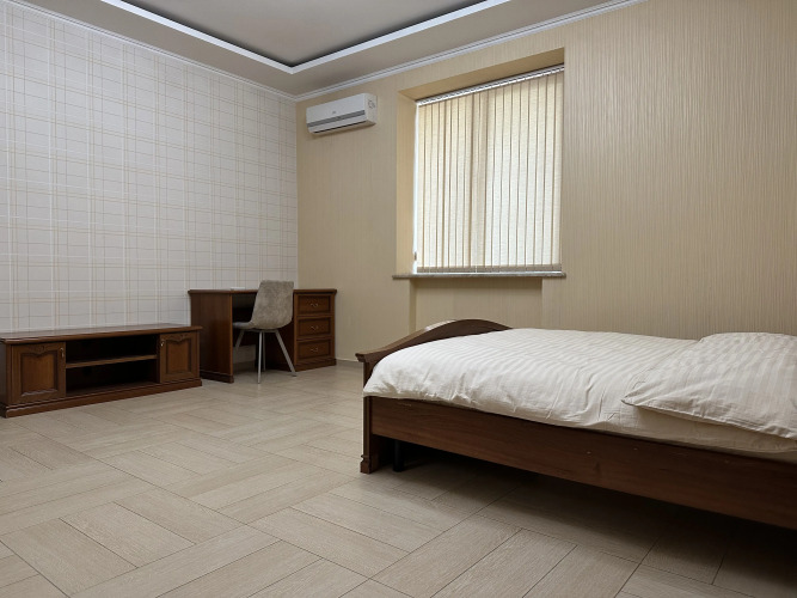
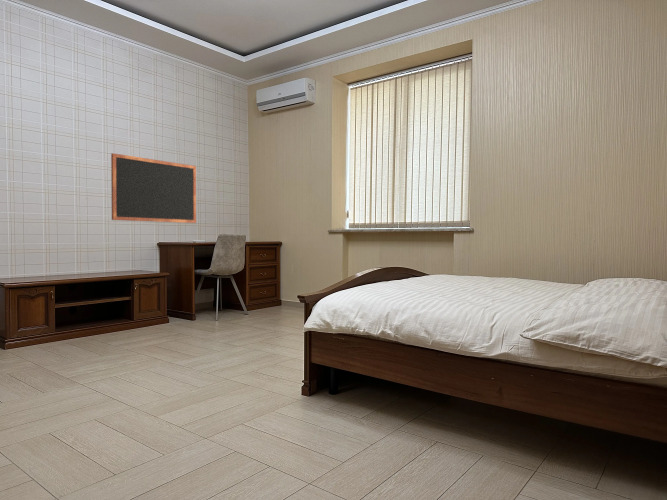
+ chalkboard (156, 191)
